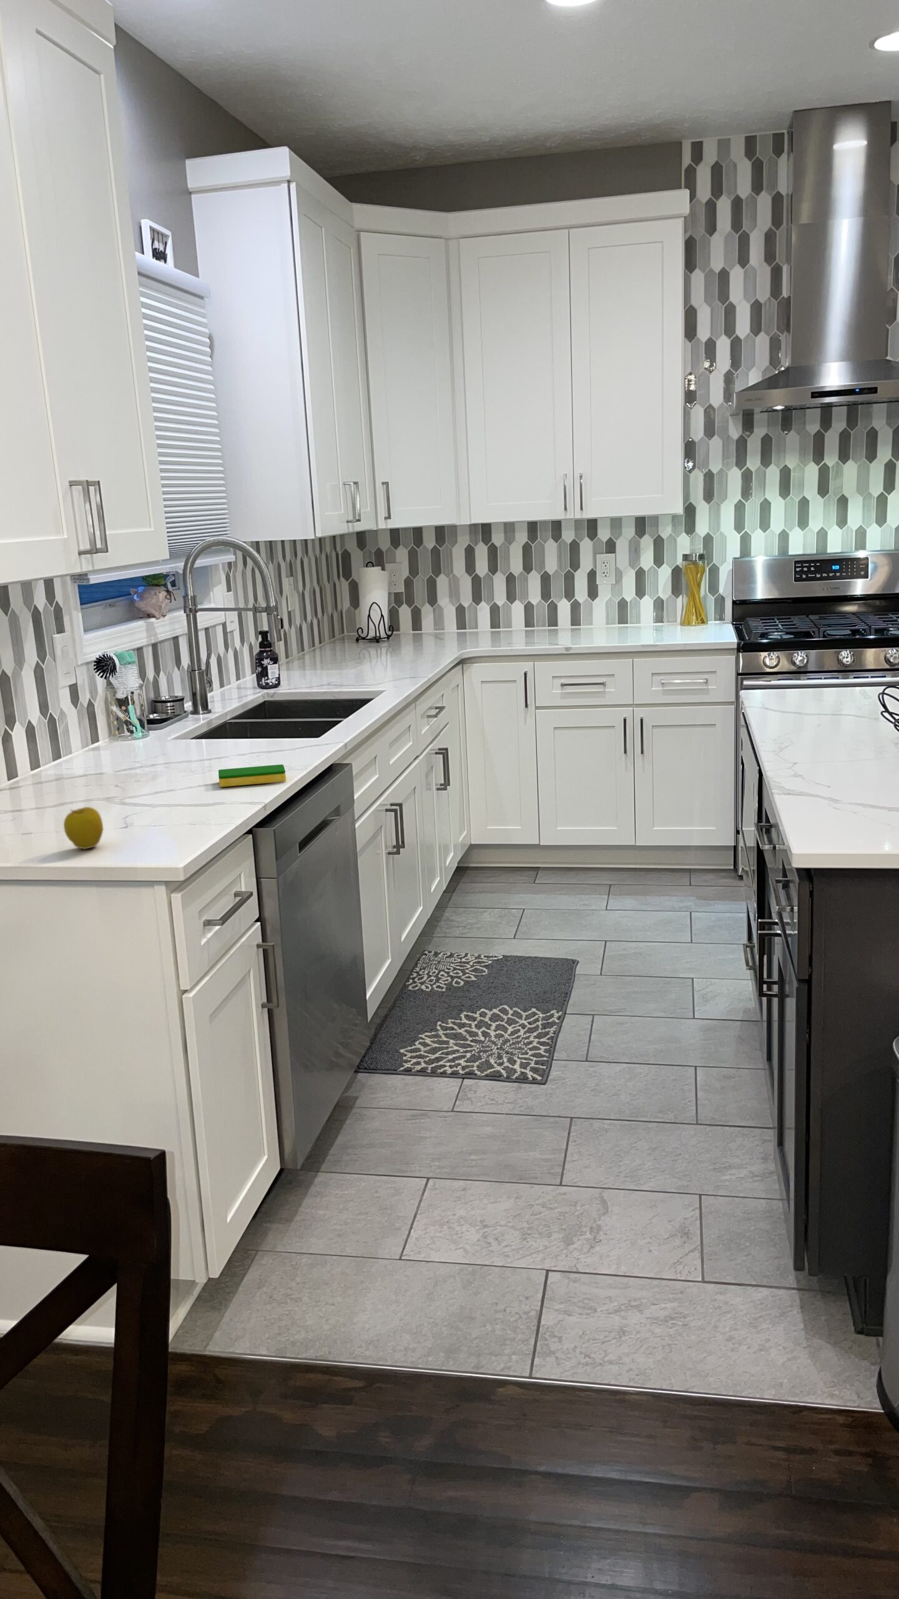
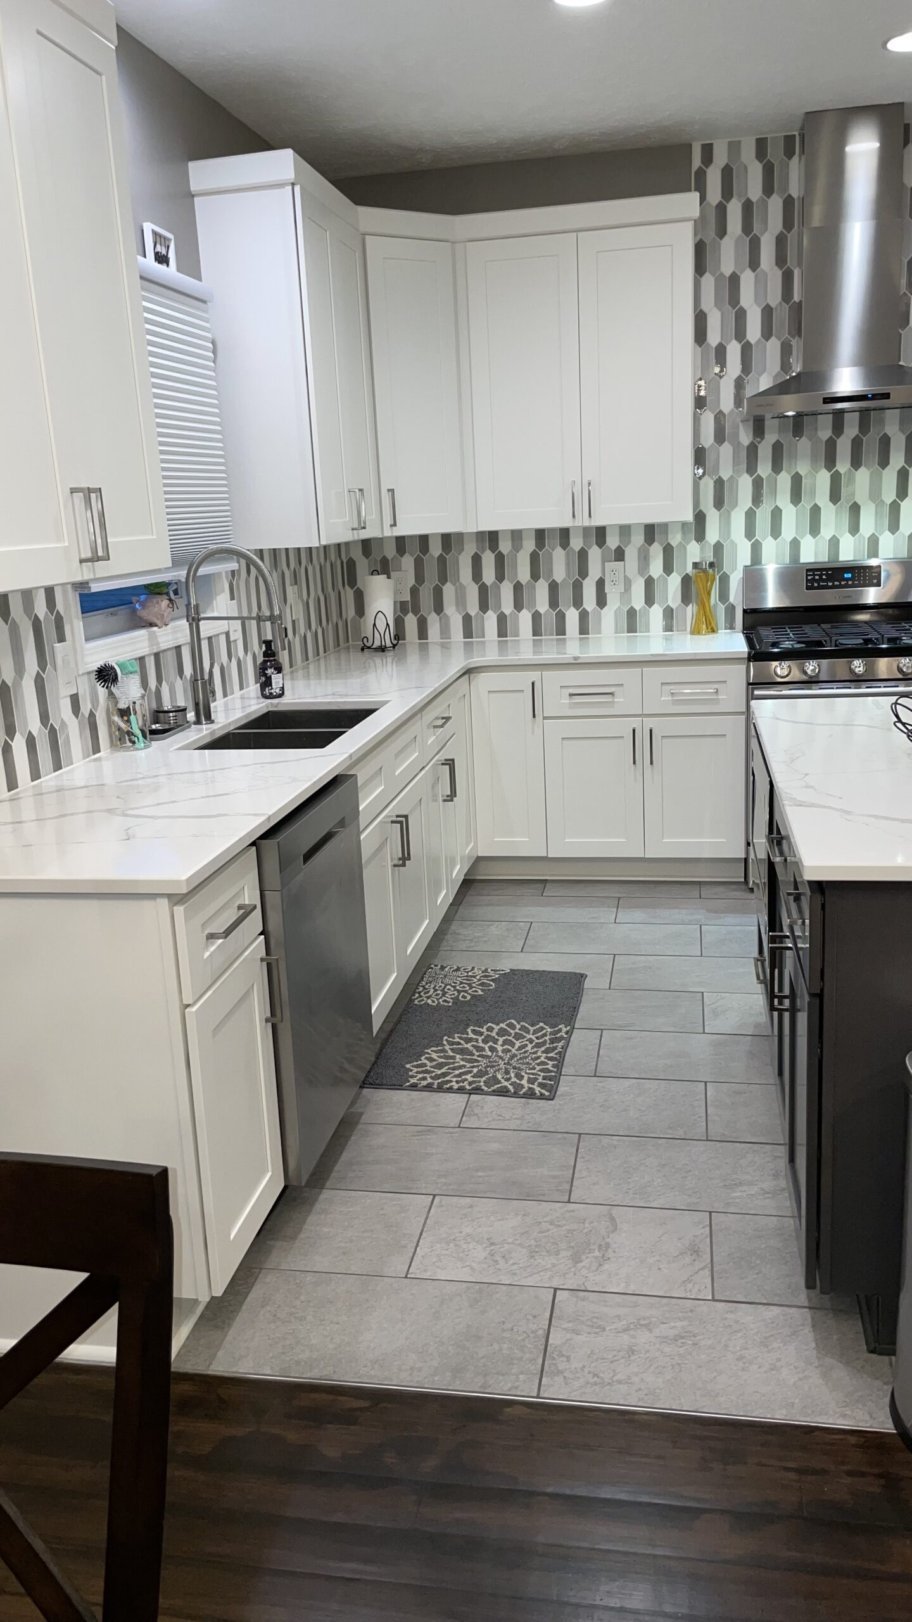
- dish sponge (251, 775)
- apple (83, 827)
